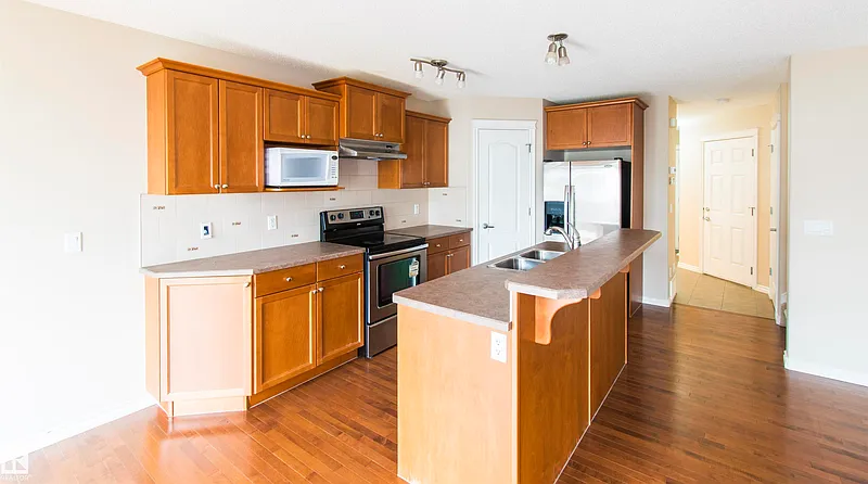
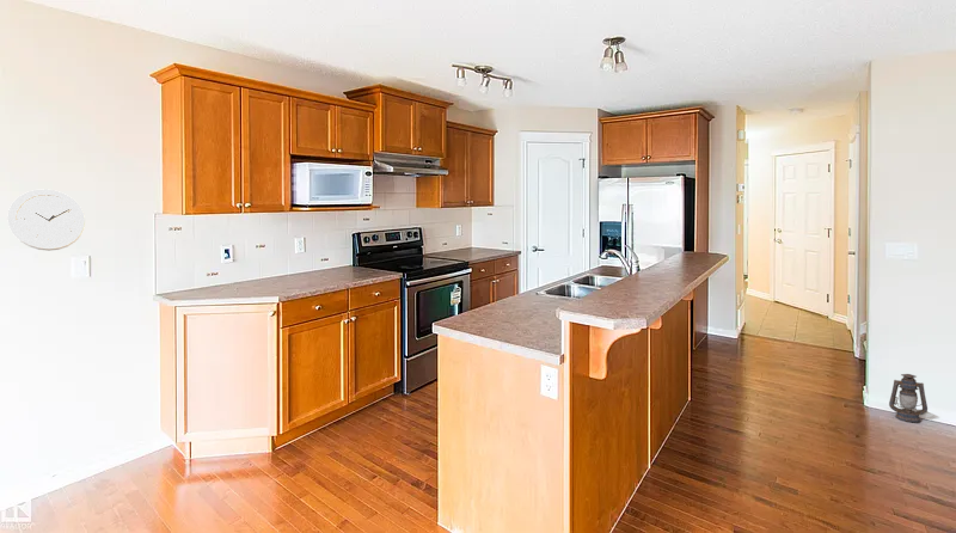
+ lantern (907, 396)
+ wall clock (48, 220)
